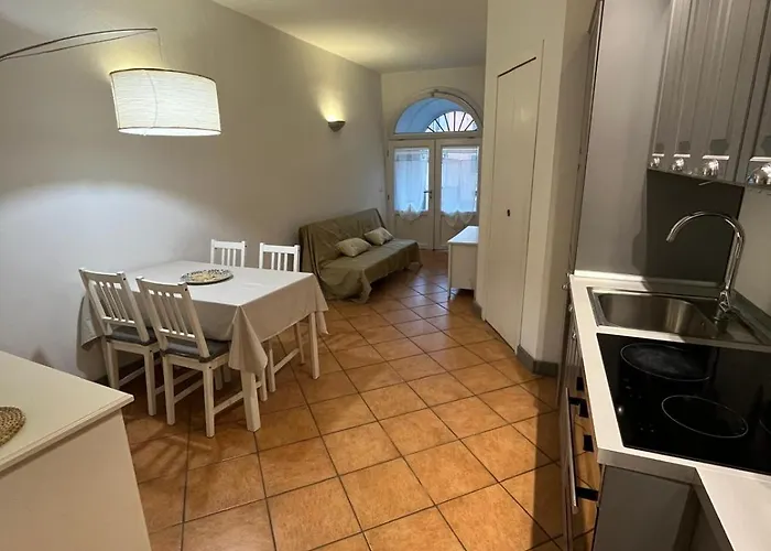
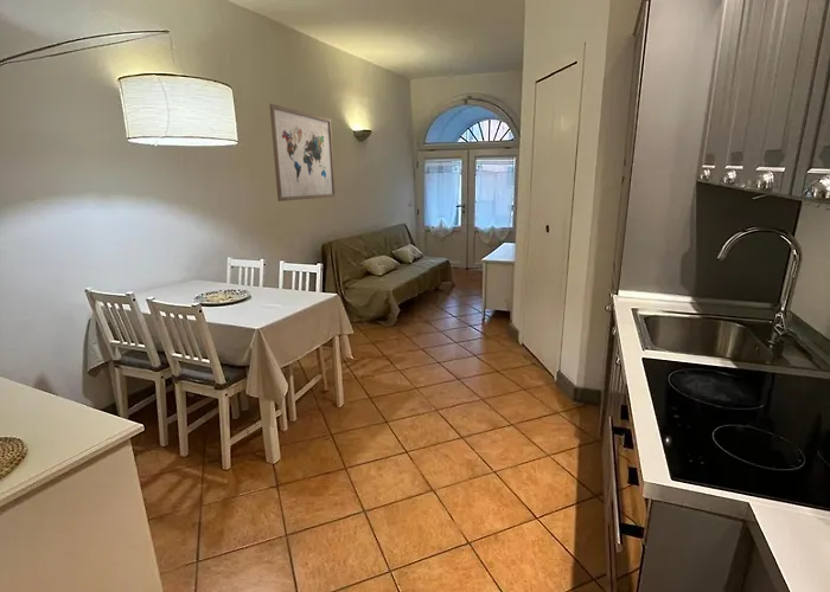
+ wall art (306, 156)
